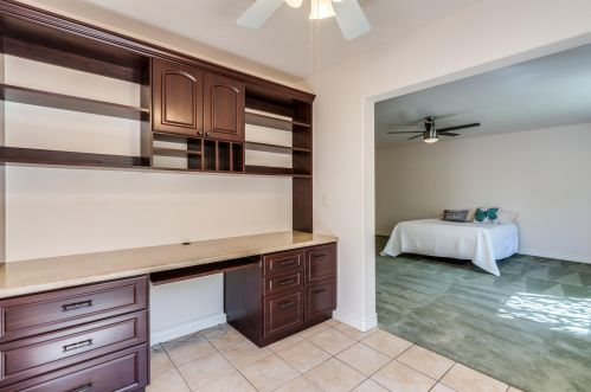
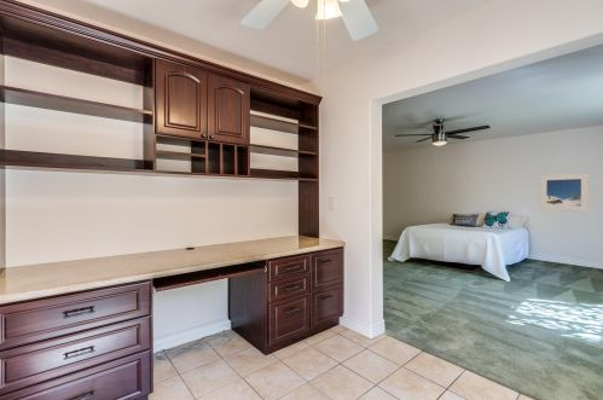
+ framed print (563, 192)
